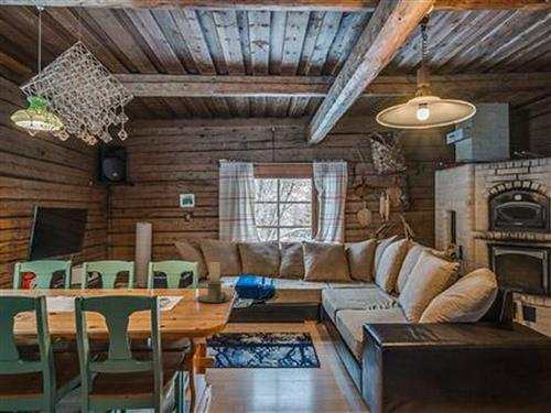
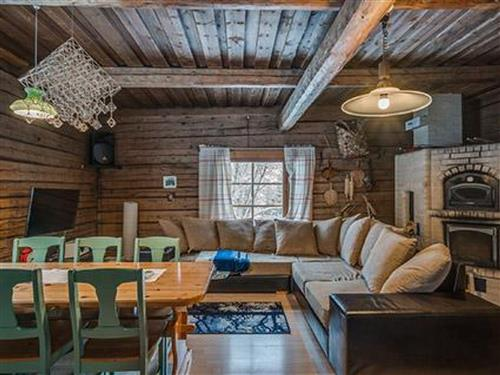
- candle holder (214, 281)
